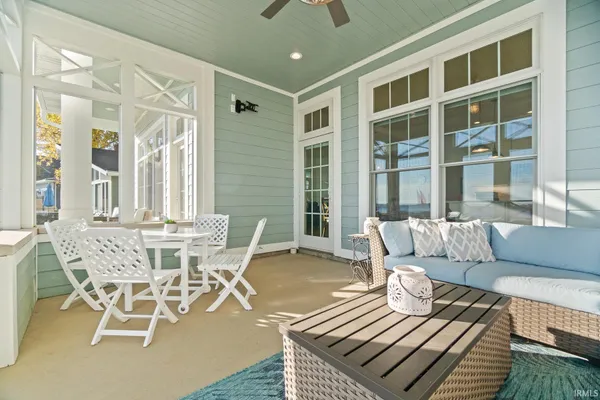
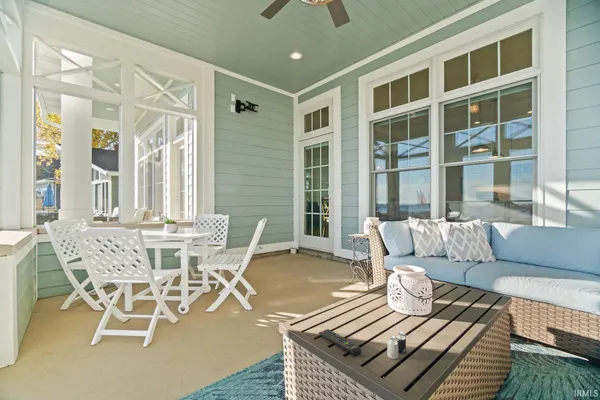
+ remote control (338, 341)
+ candle (397, 344)
